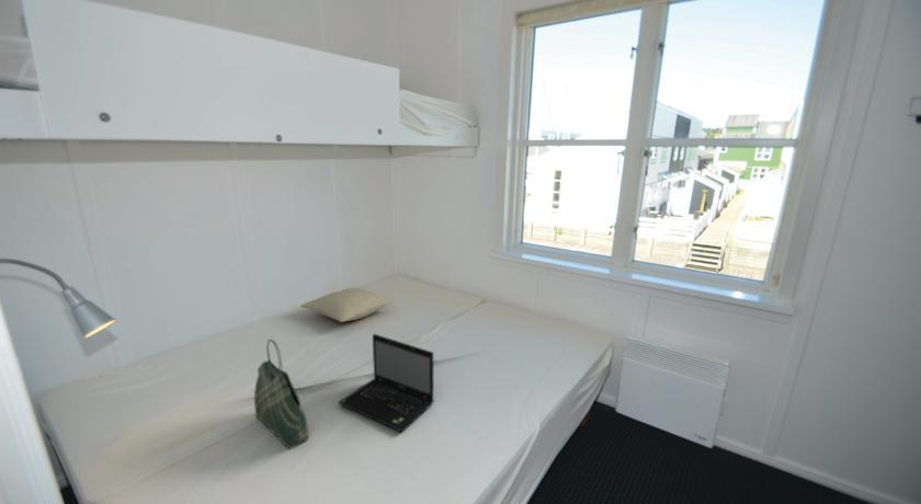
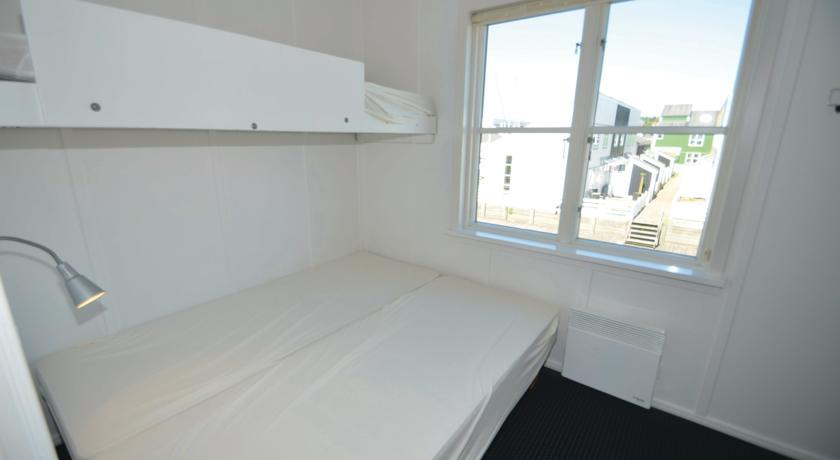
- laptop (385, 379)
- tote bag (277, 385)
- pillow (349, 303)
